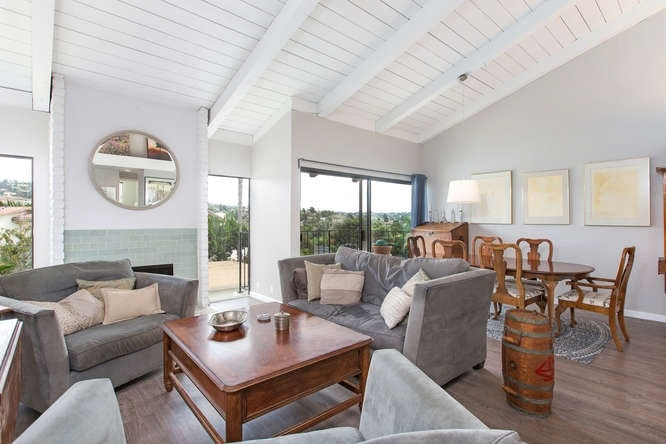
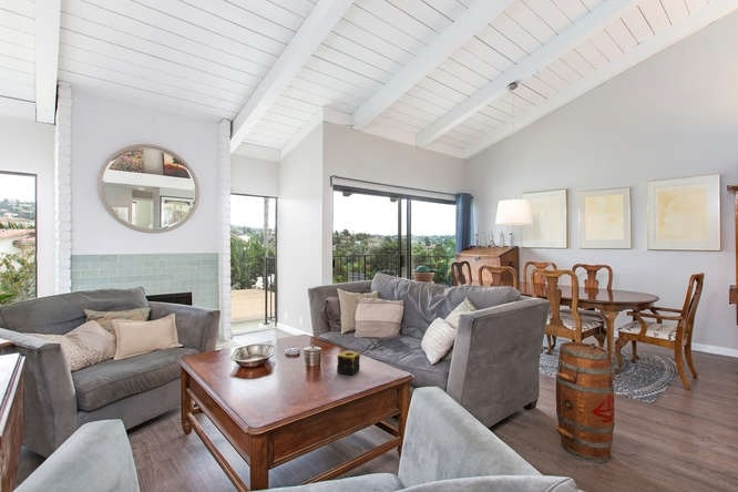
+ candle (348, 362)
